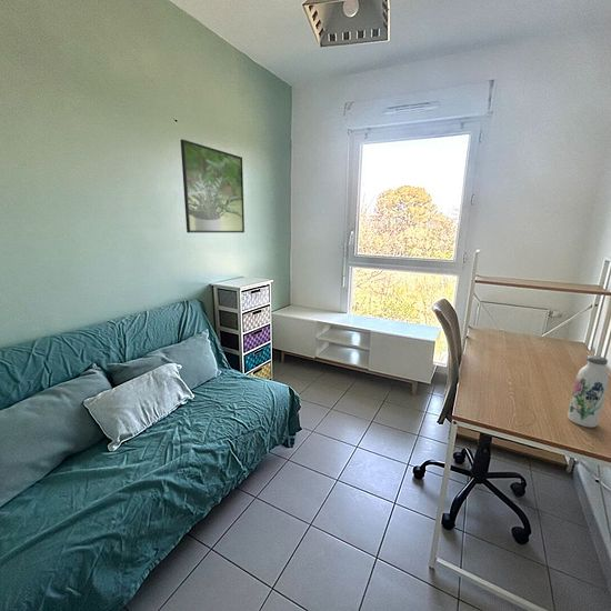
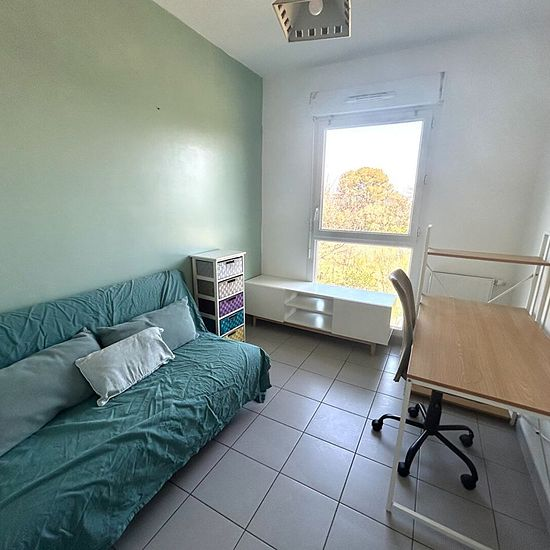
- water bottle (589, 390)
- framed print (217, 192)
